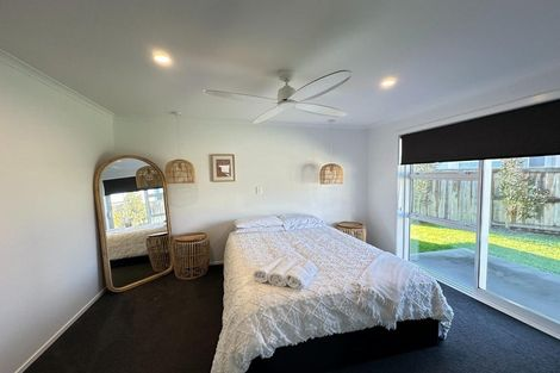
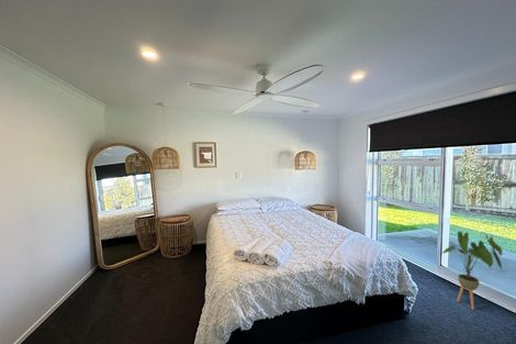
+ house plant (472, 269)
